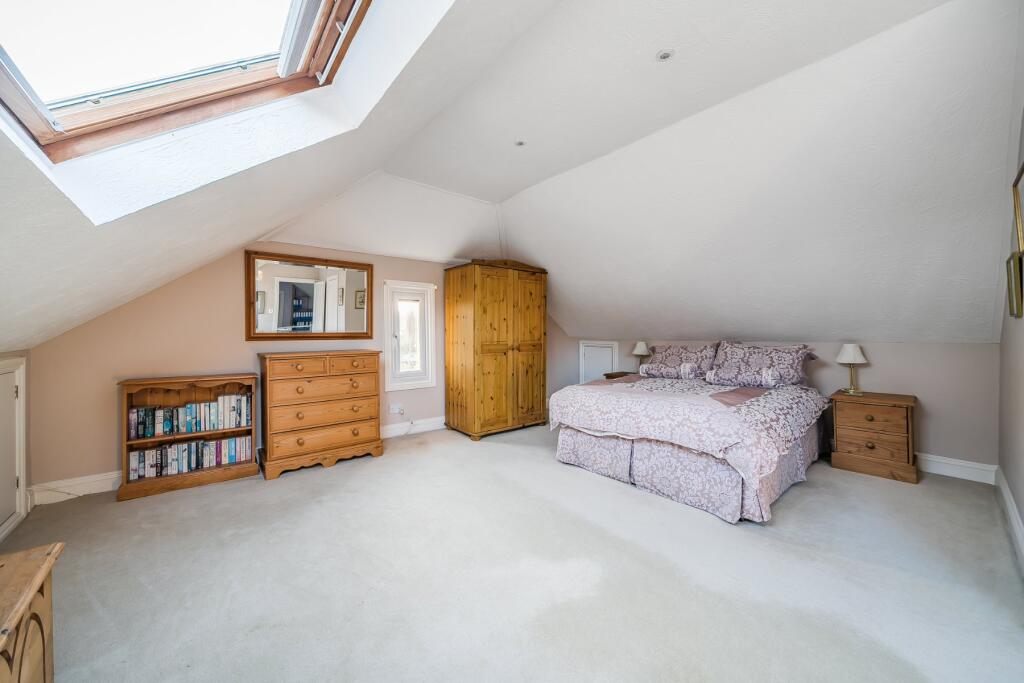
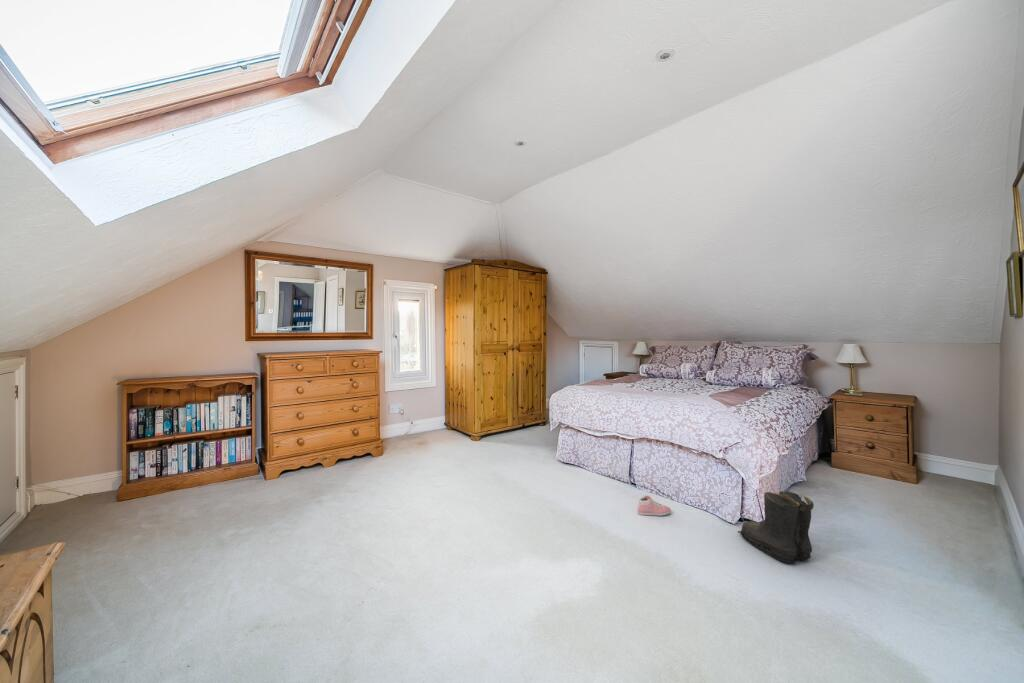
+ boots (775, 518)
+ sneaker (654, 504)
